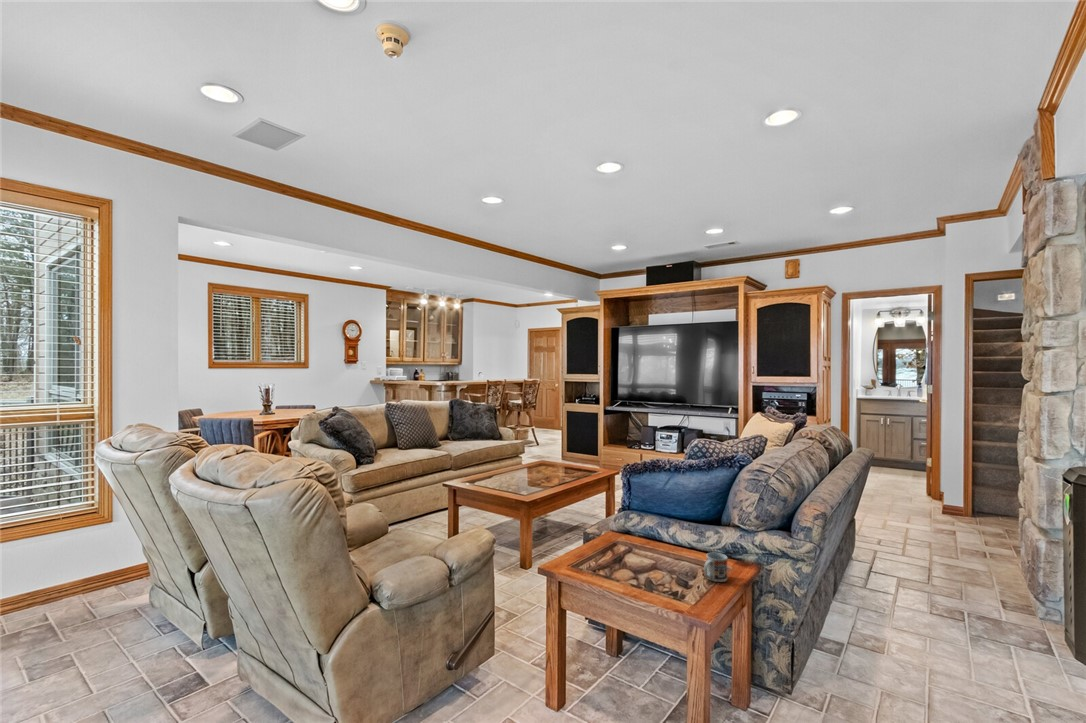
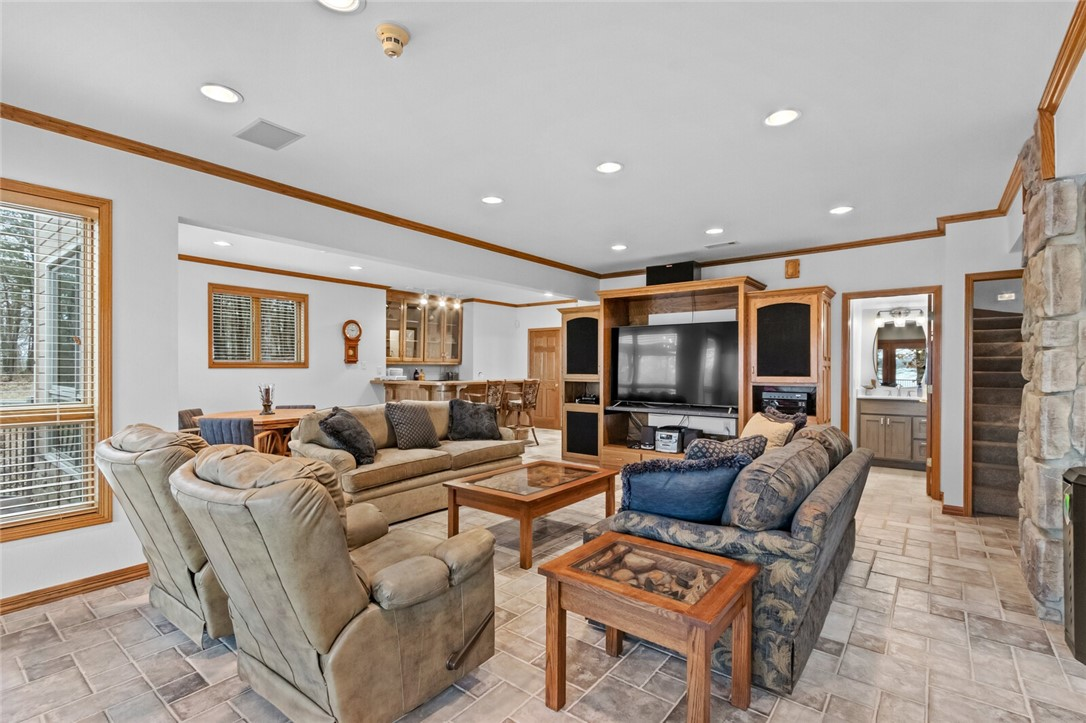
- cup (714, 567)
